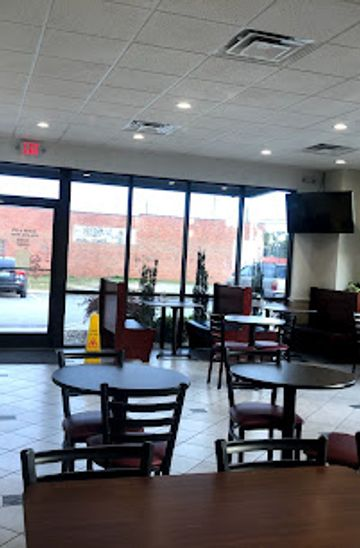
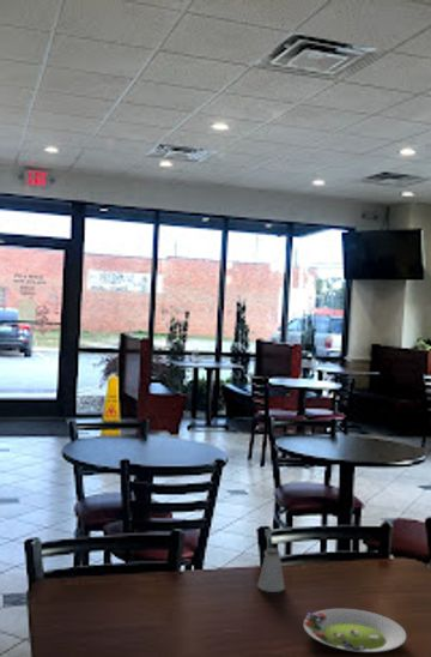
+ salad plate (353, 631)
+ saltshaker (272, 568)
